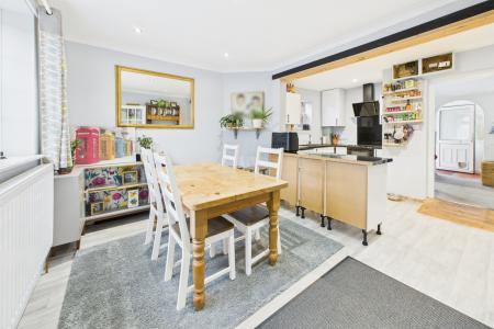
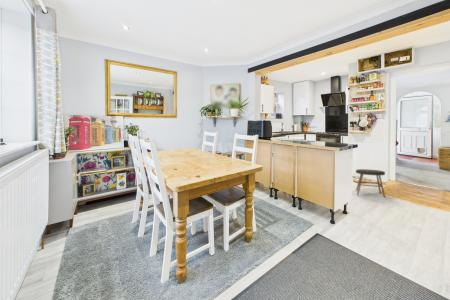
+ stool (369, 182)
